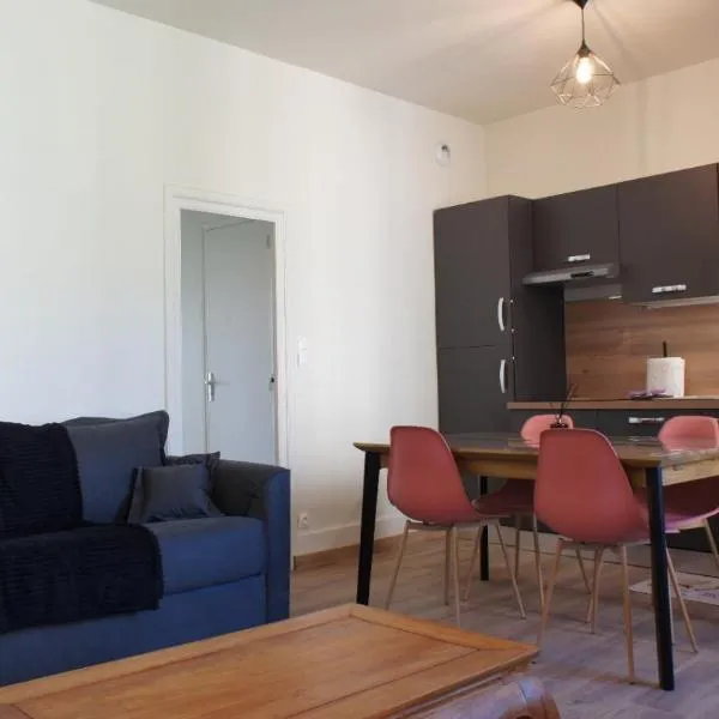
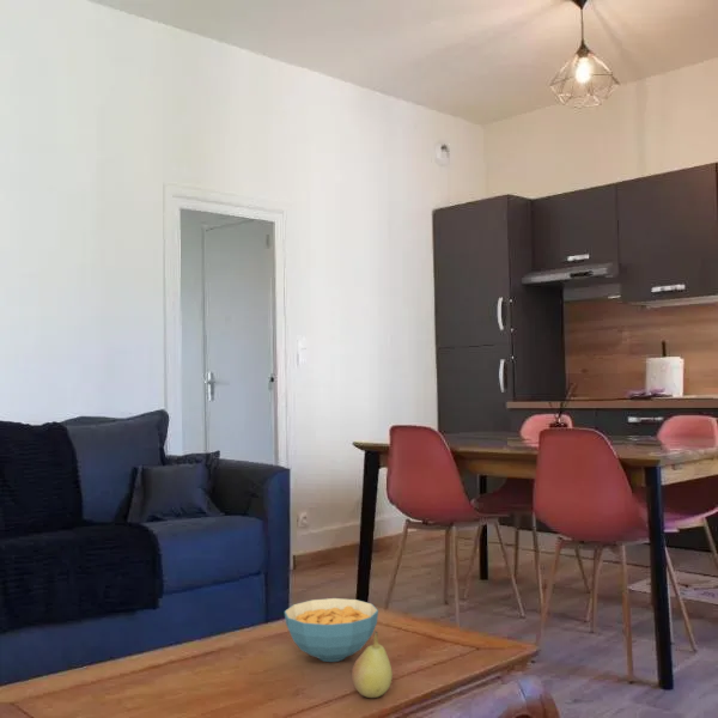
+ fruit (371, 662)
+ cereal bowl (331, 633)
